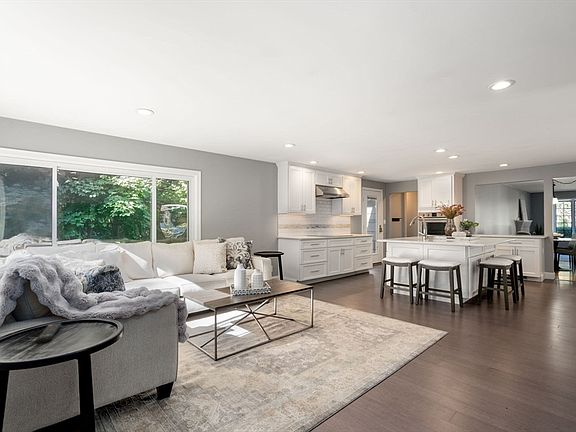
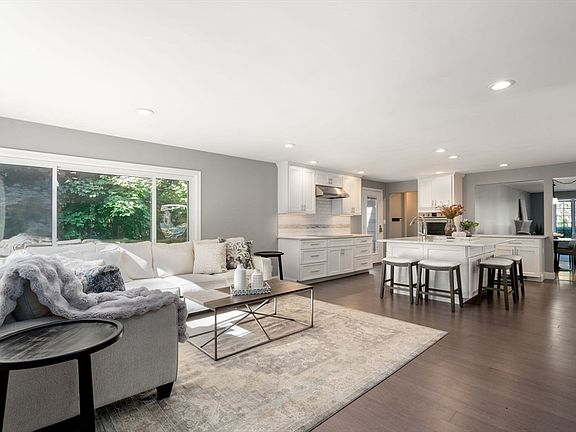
- remote control (49, 332)
